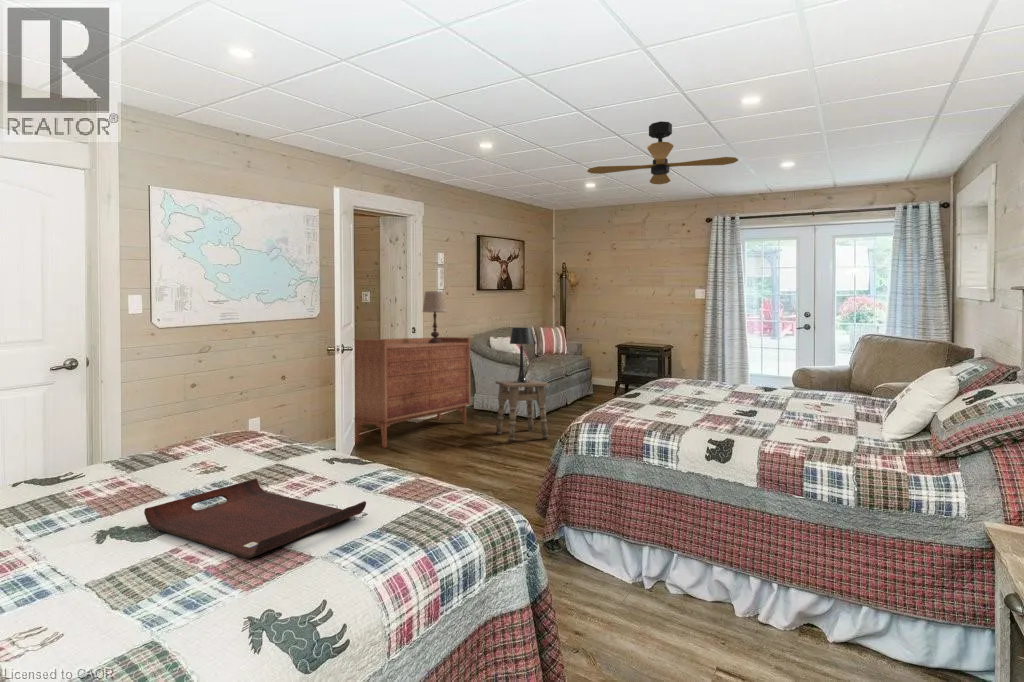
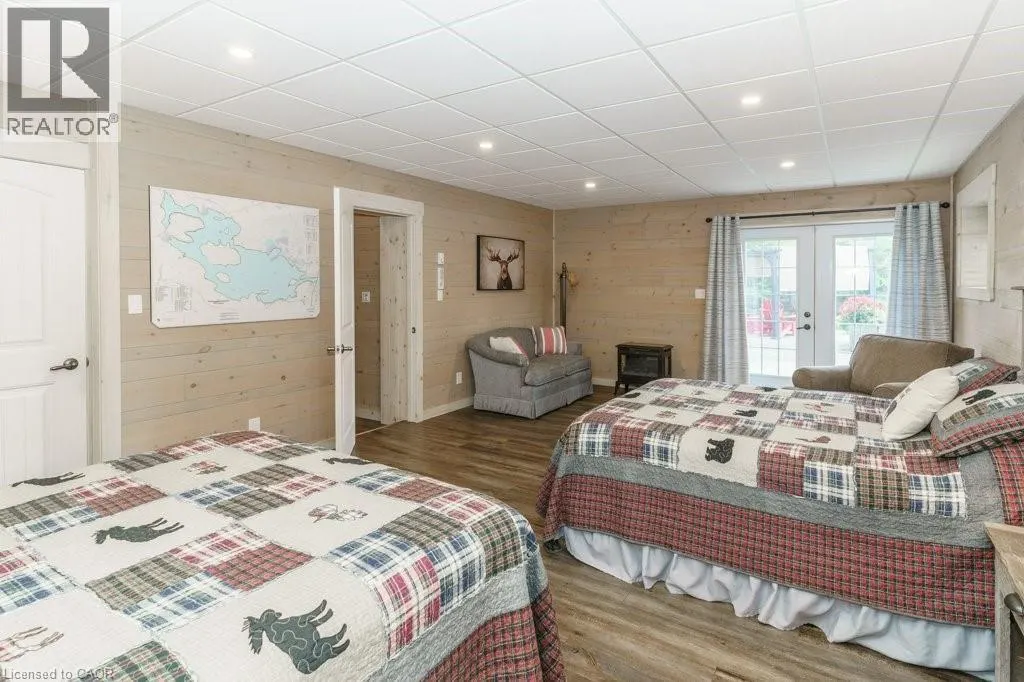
- table lamp (521, 354)
- serving tray (257, 513)
- ceiling fan (660, 149)
- side table (516, 407)
- table lamp (434, 317)
- sideboard (414, 386)
